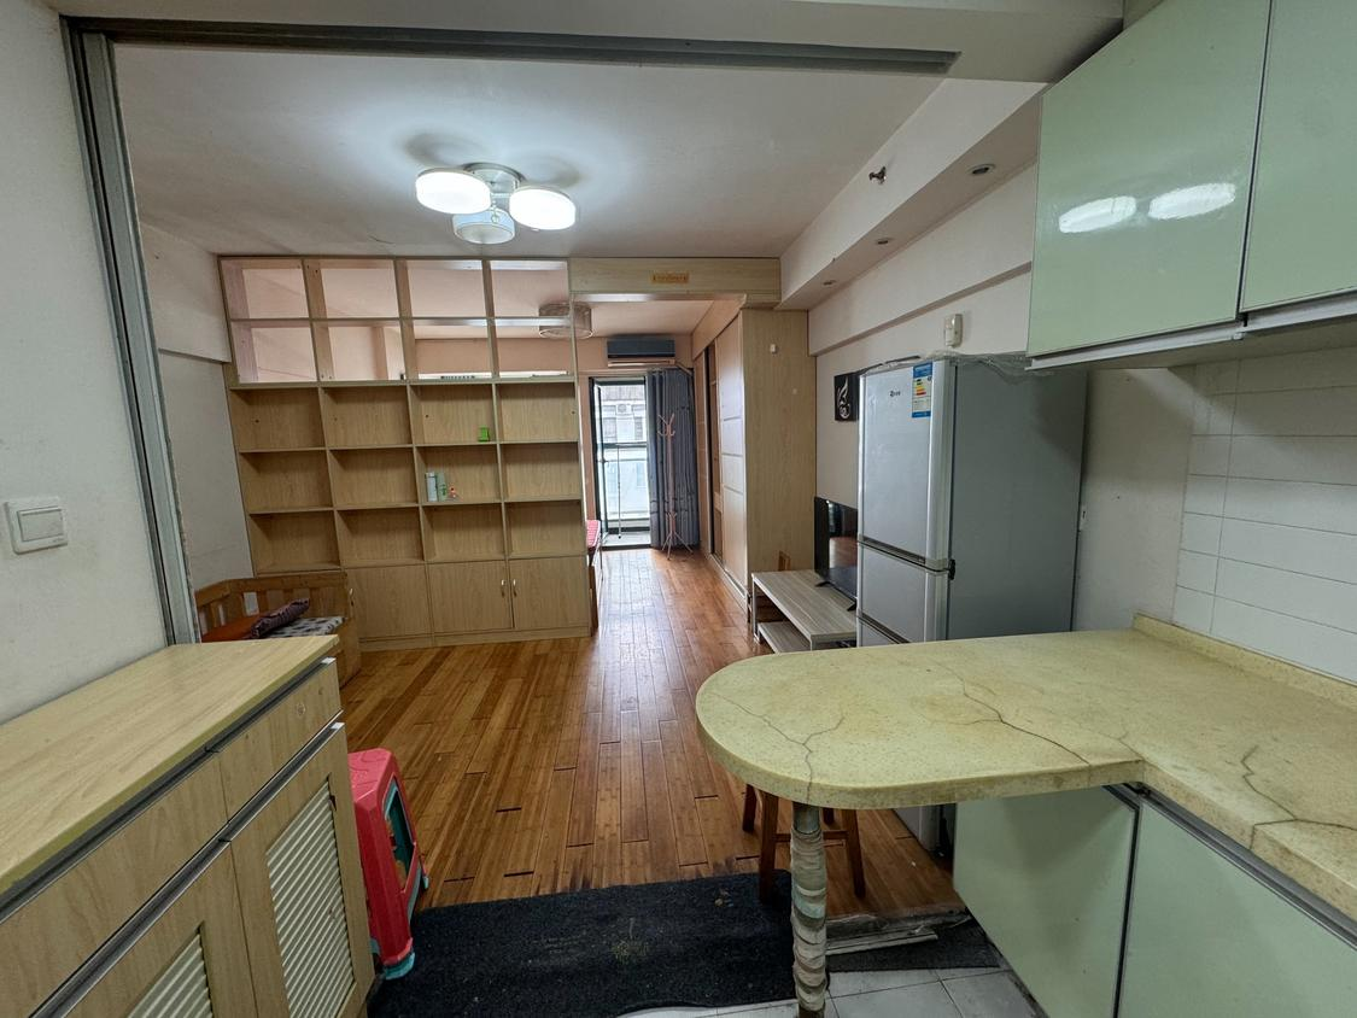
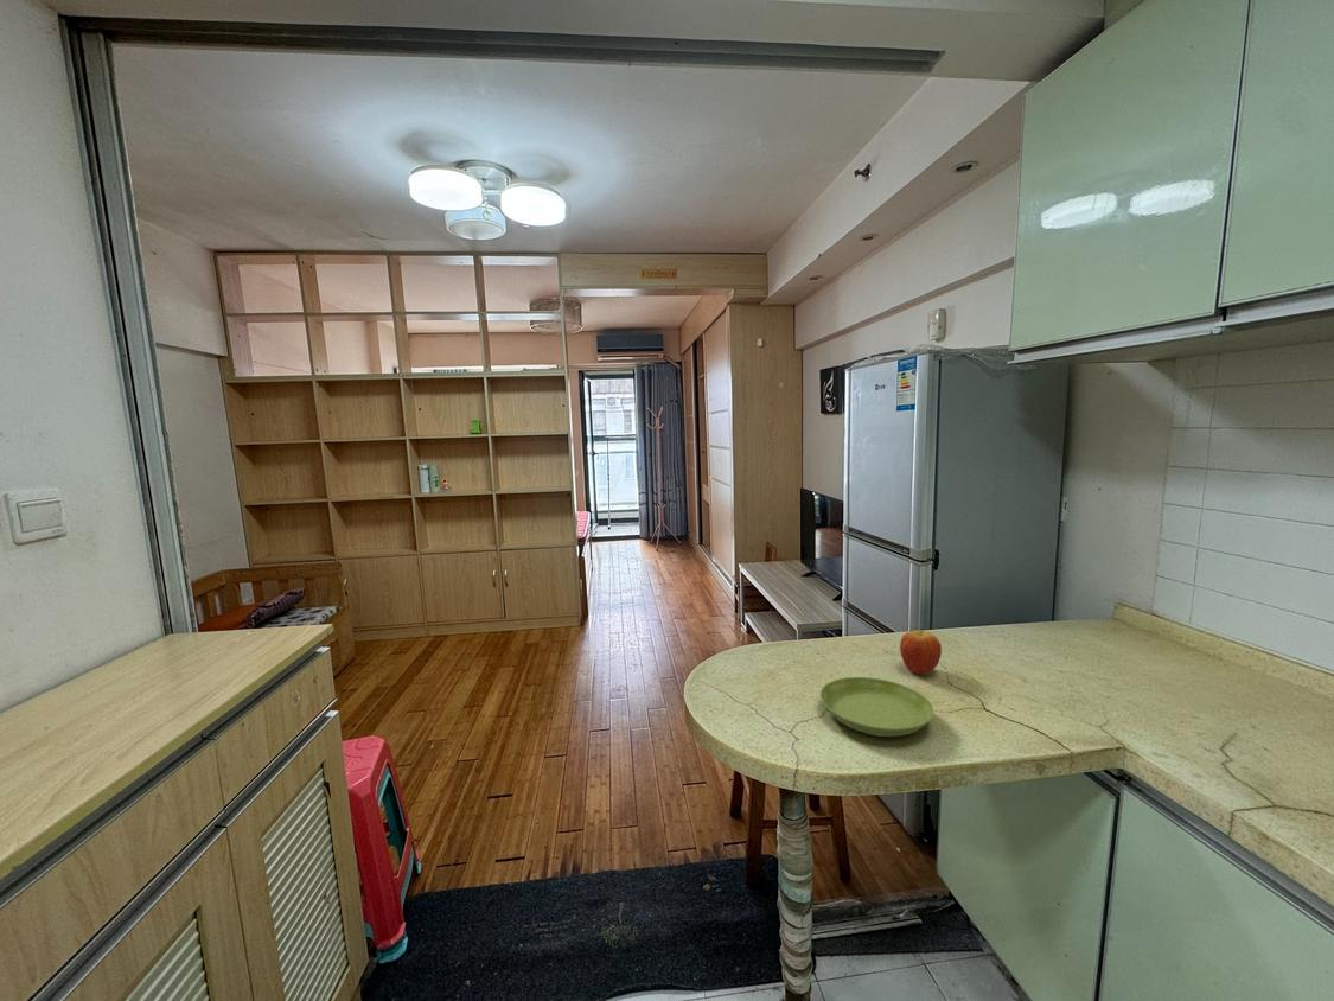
+ fruit (920, 650)
+ saucer (874, 707)
